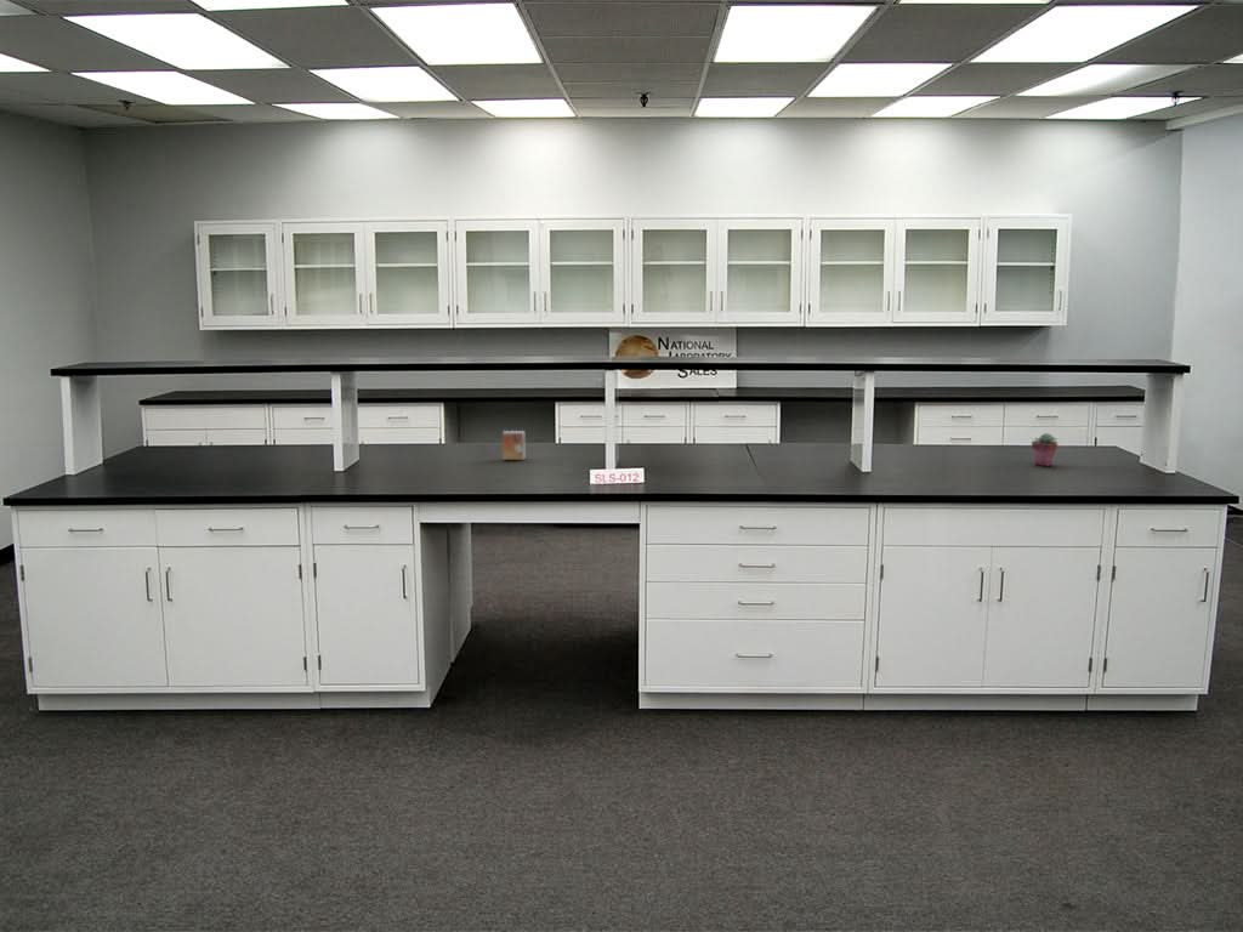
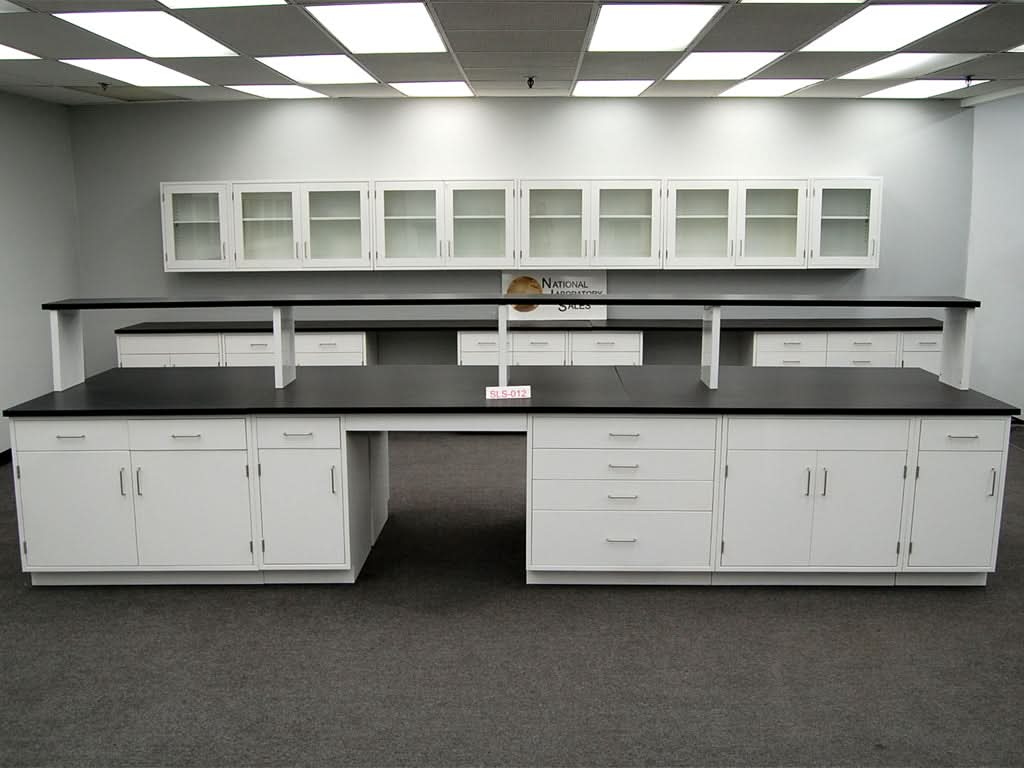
- small box (513, 445)
- potted succulent (1044, 448)
